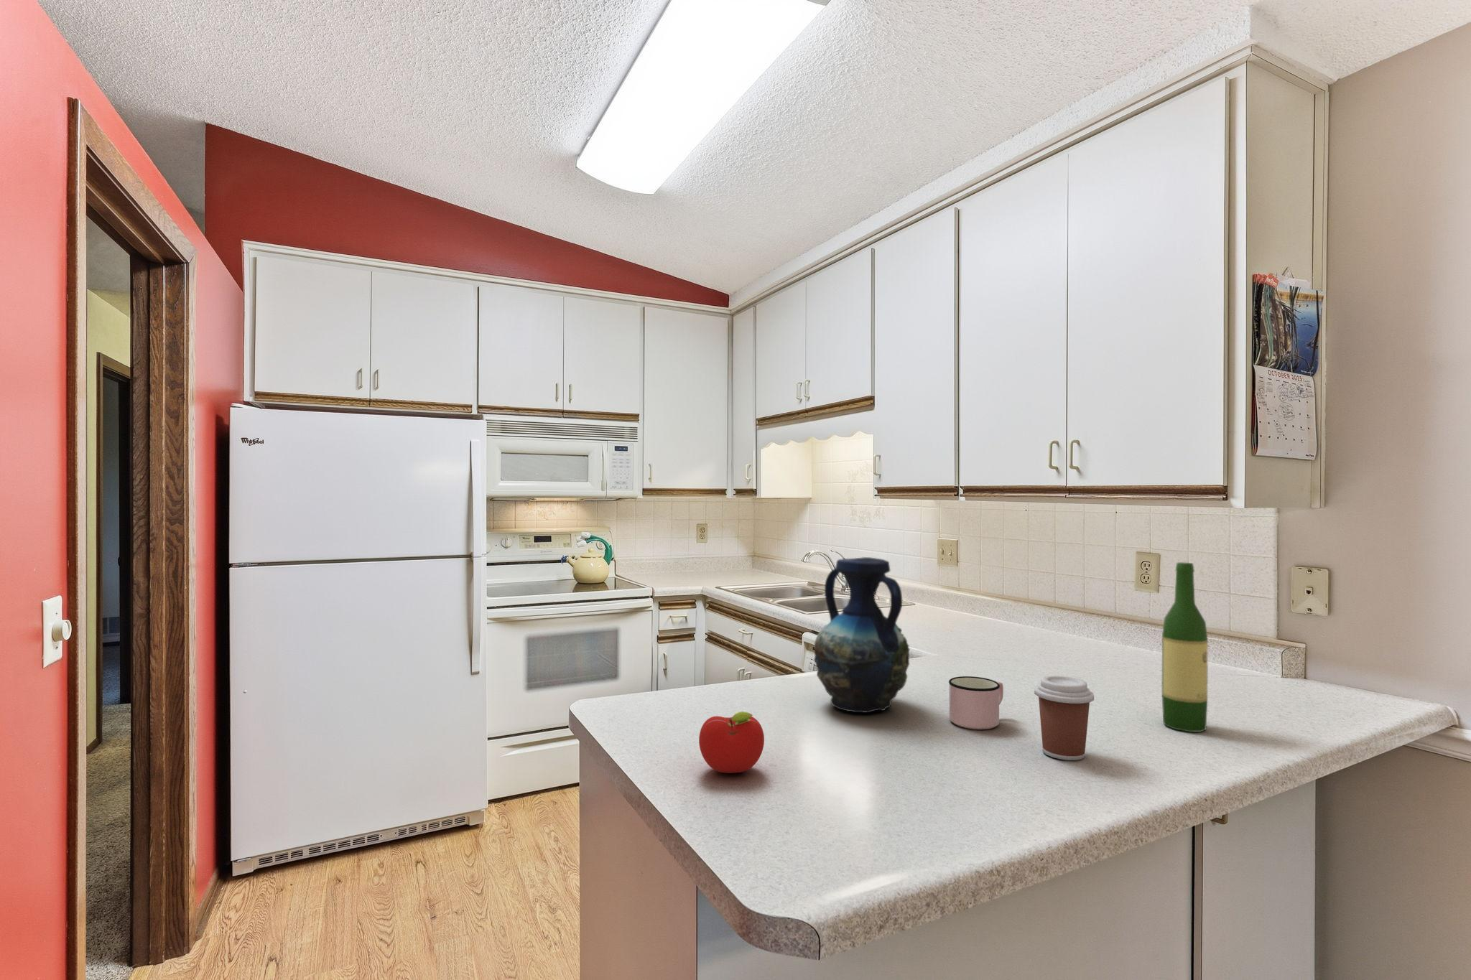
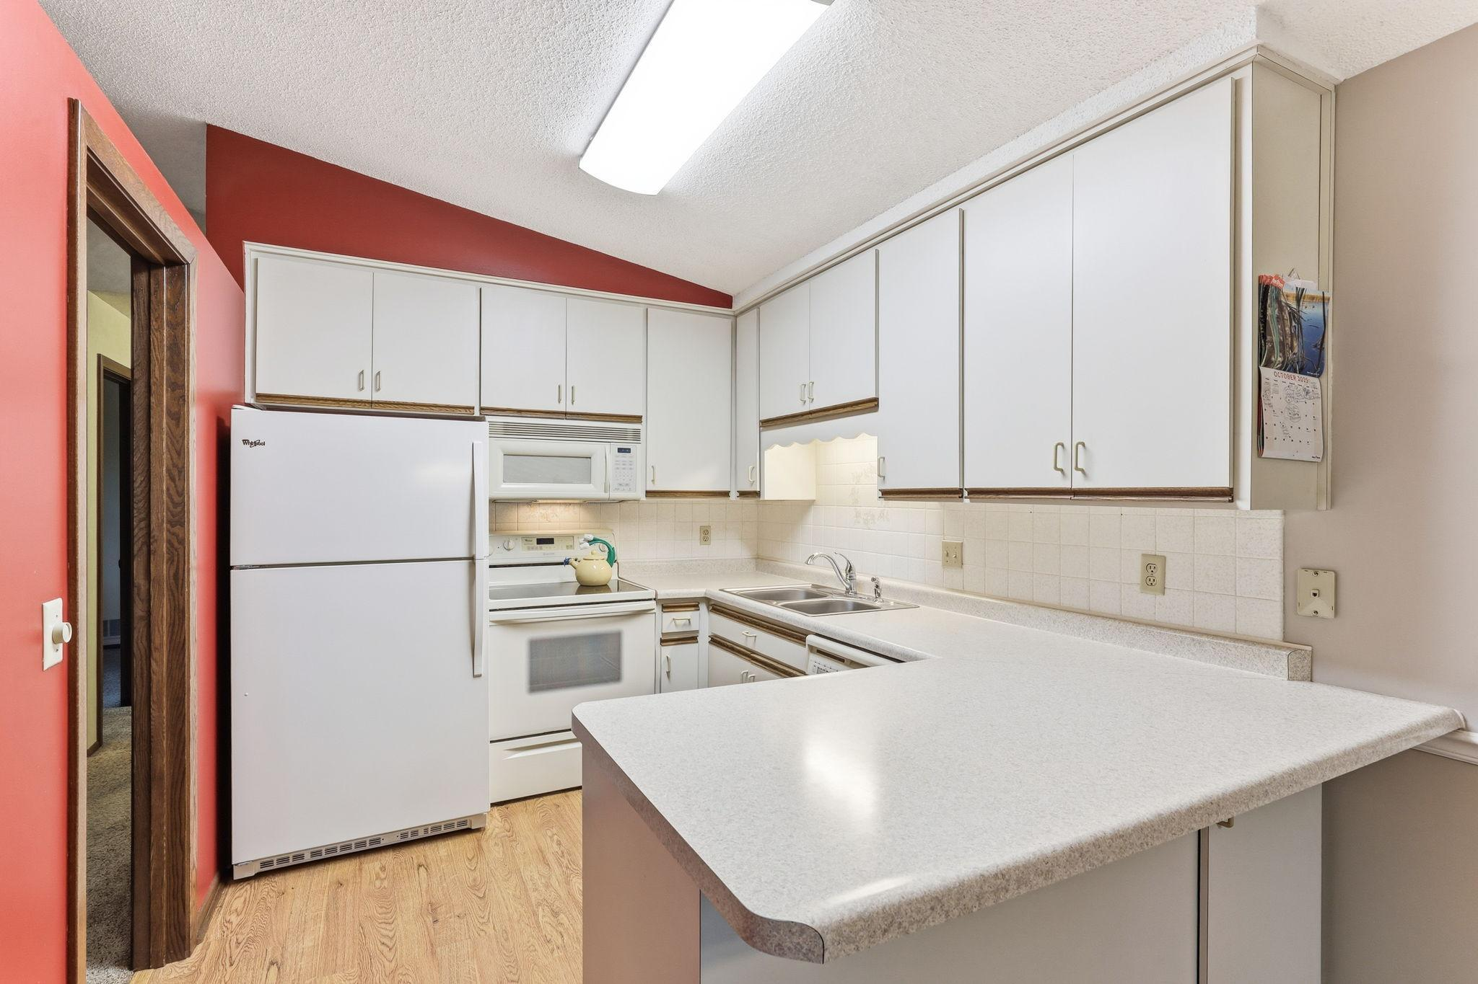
- mug (979, 701)
- fruit (732, 738)
- wine bottle (1184, 644)
- coffee cup (1063, 716)
- vase (861, 632)
